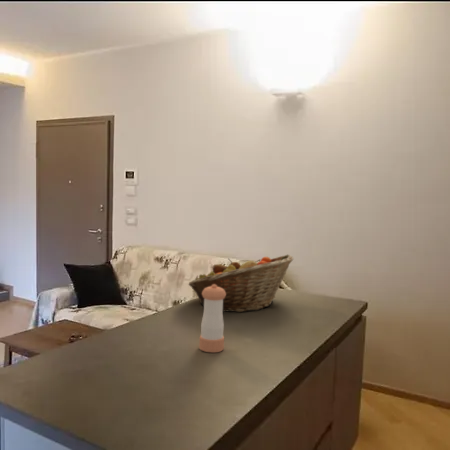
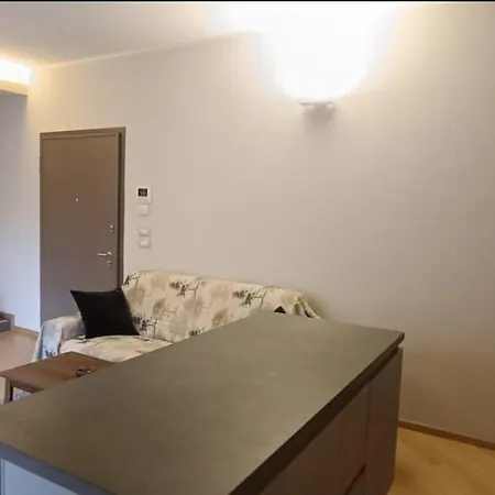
- fruit basket (242, 278)
- pepper shaker (212, 316)
